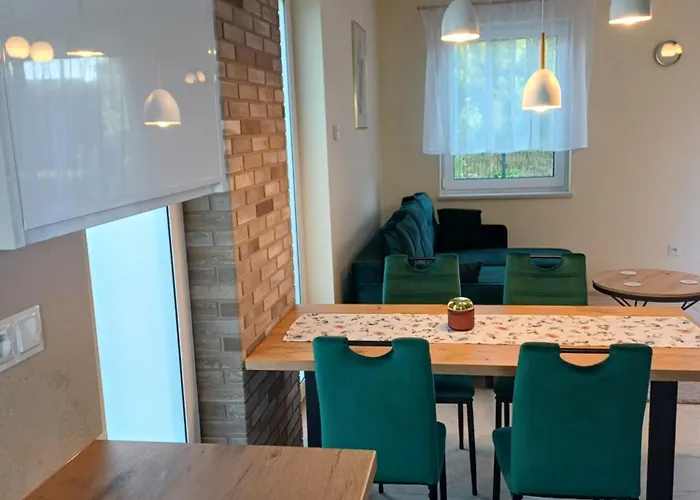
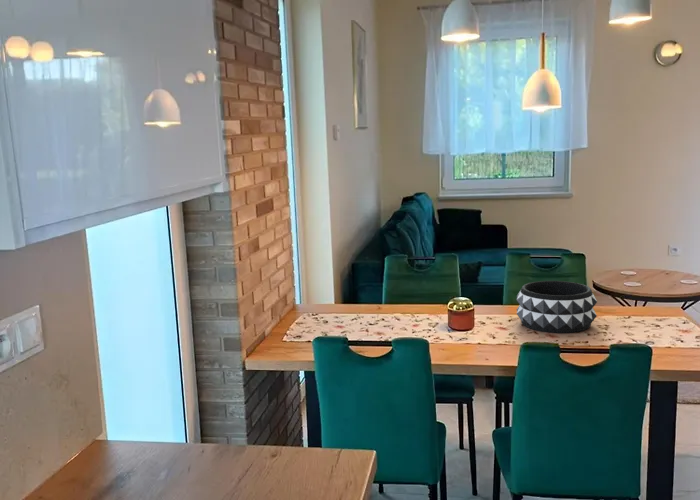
+ decorative bowl (555, 305)
